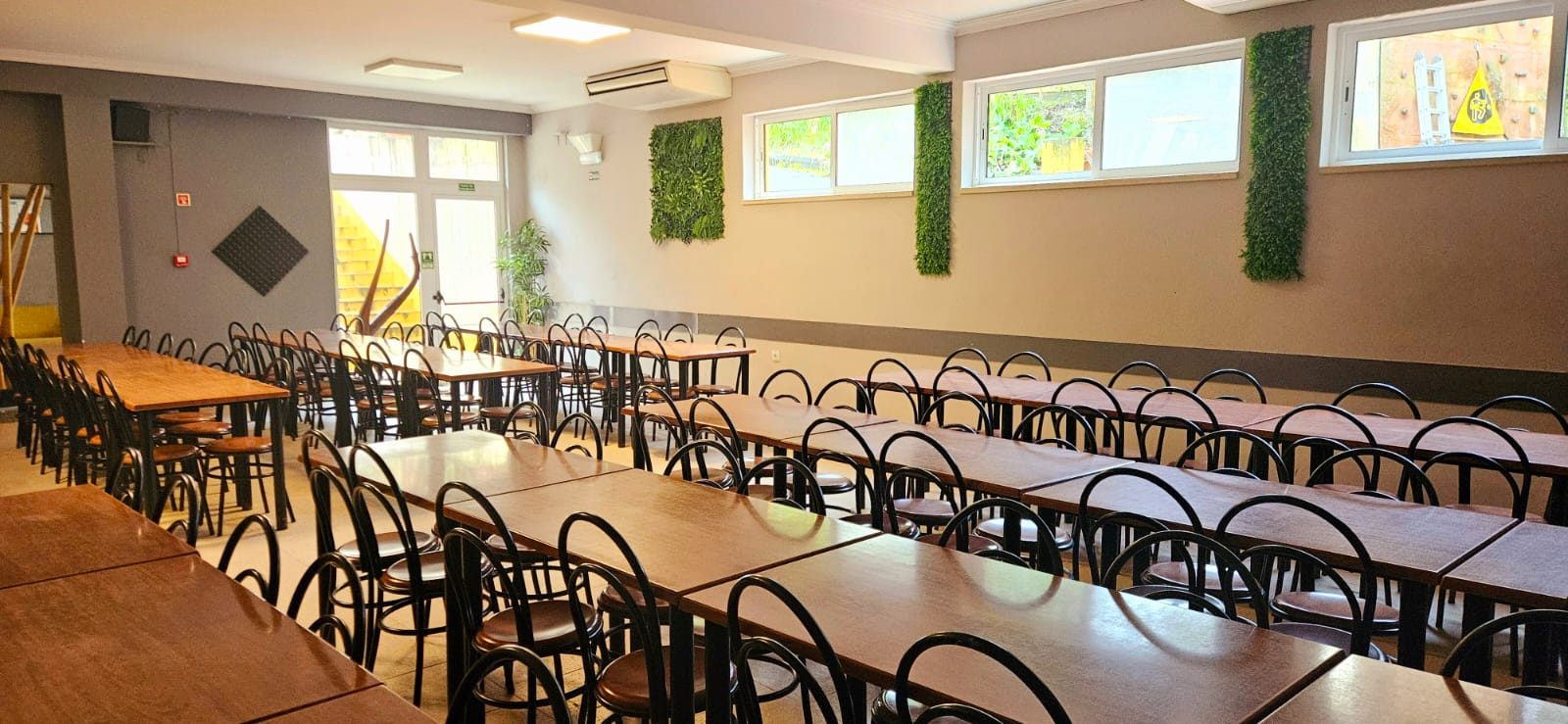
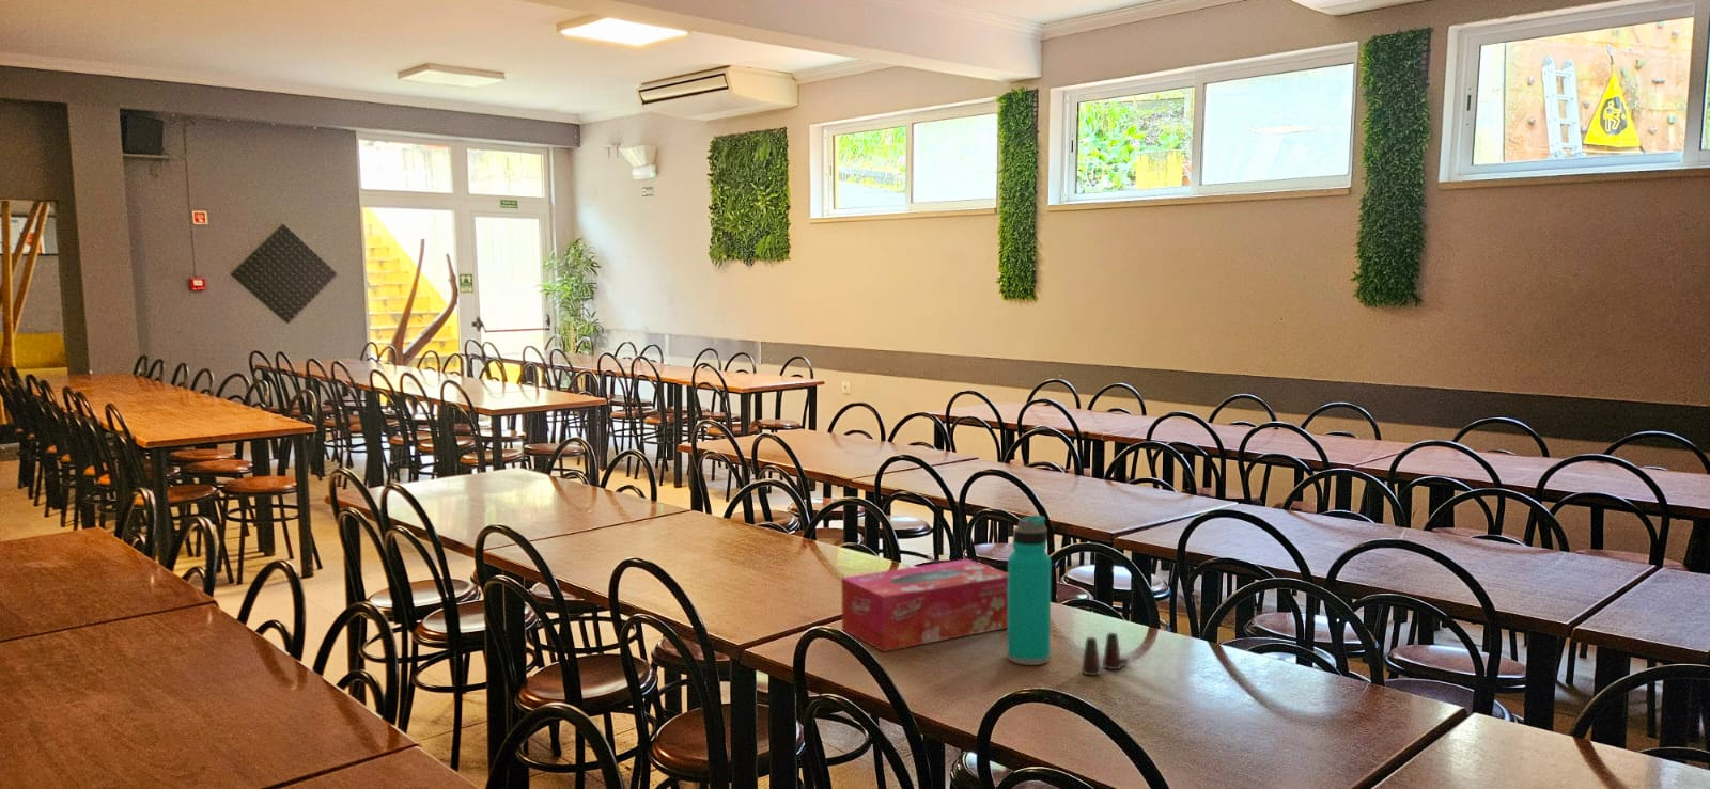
+ water bottle (1028, 588)
+ salt shaker (1105, 652)
+ tissue box (928, 603)
